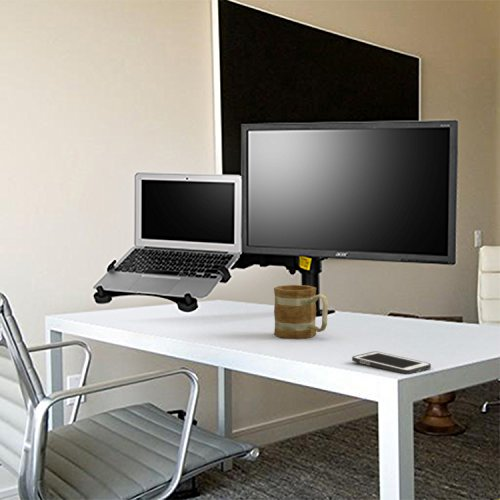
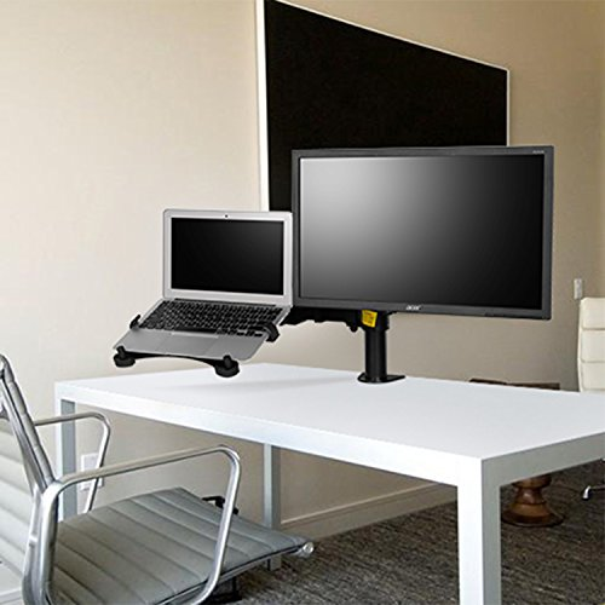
- cell phone (390, 362)
- mug (302, 312)
